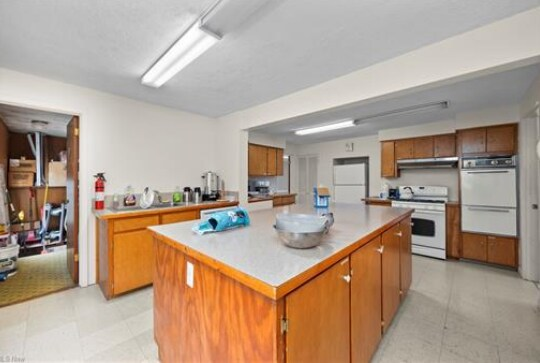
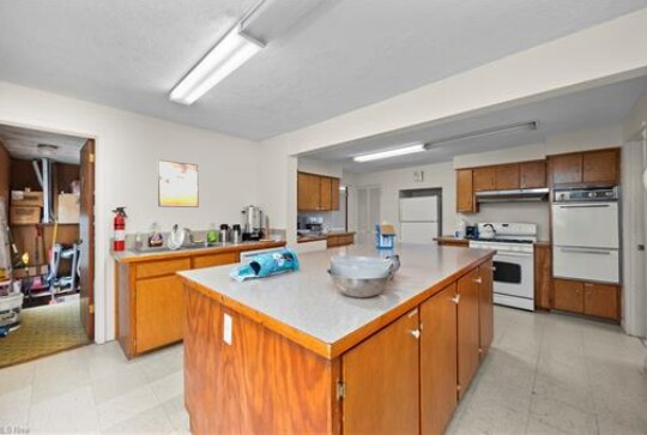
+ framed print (179, 185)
